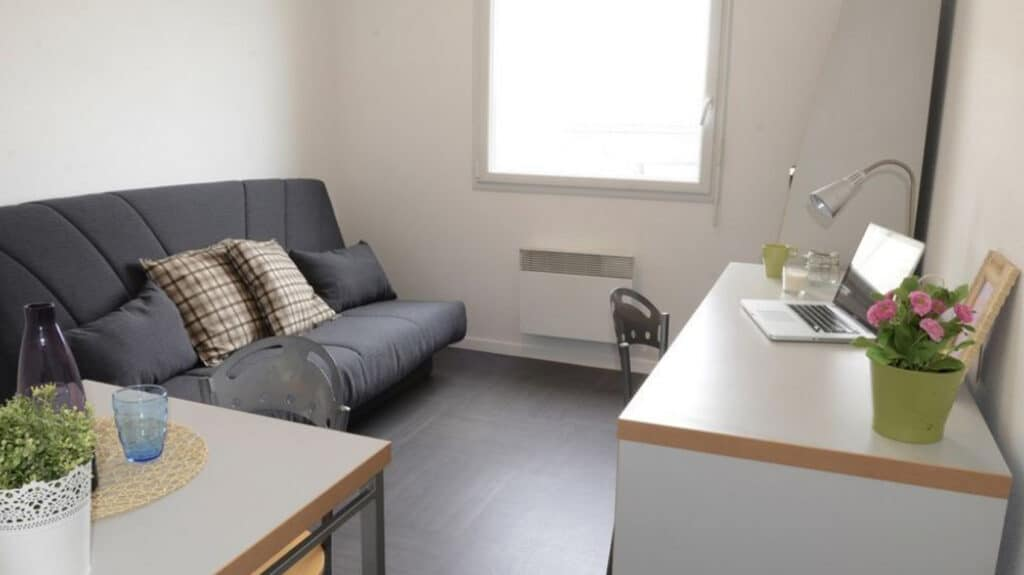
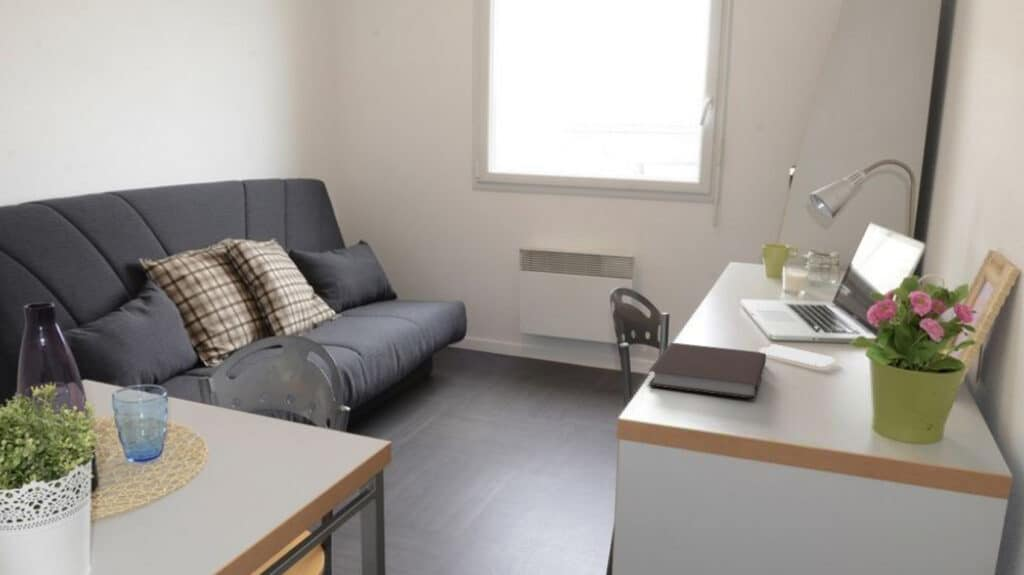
+ notebook (709, 368)
+ smartphone (796, 354)
